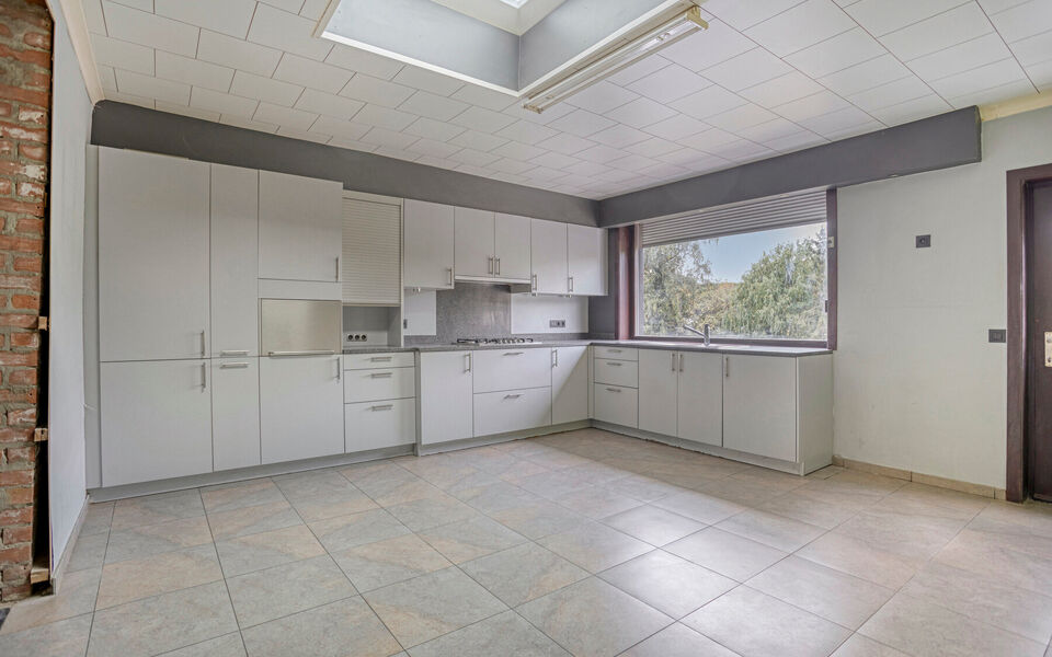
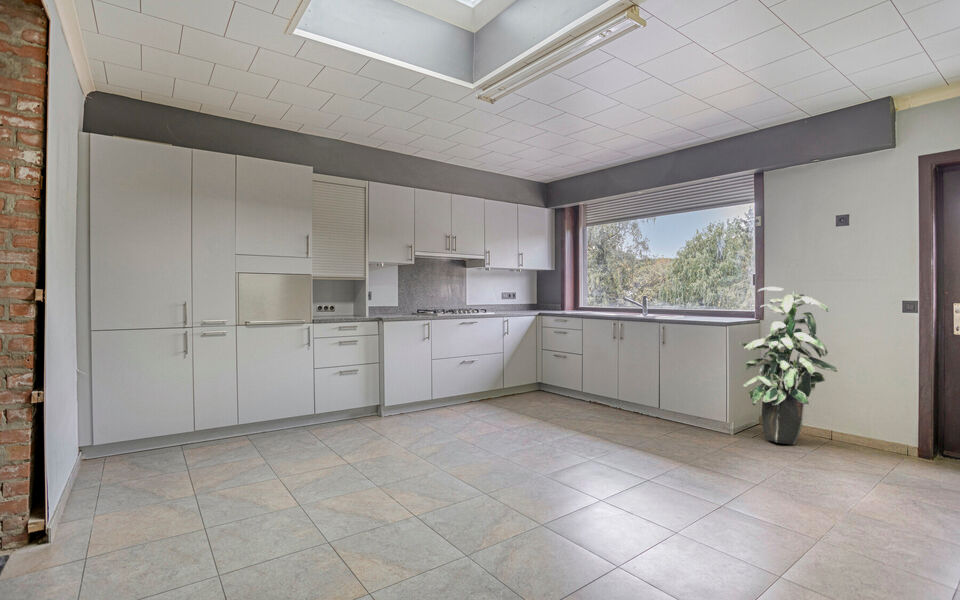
+ indoor plant (782, 363)
